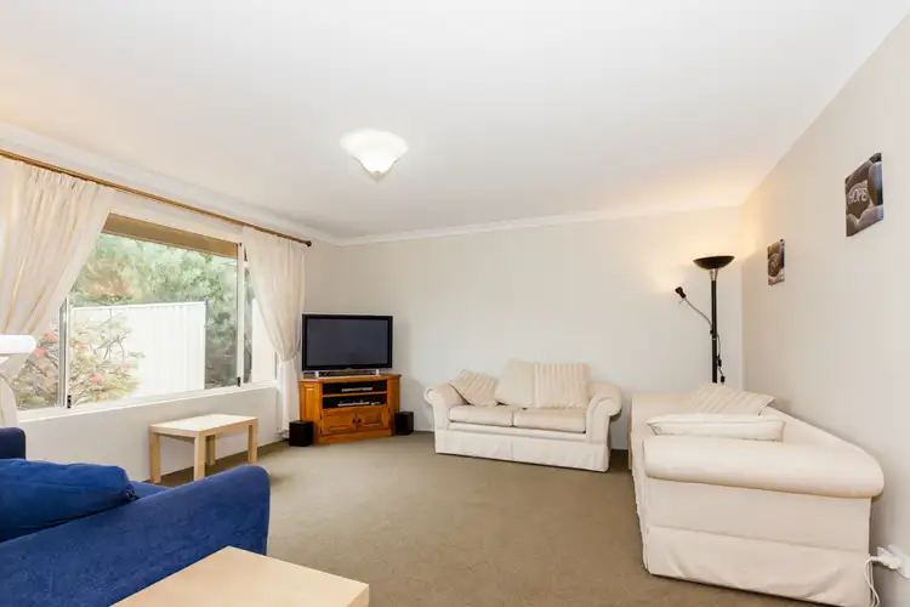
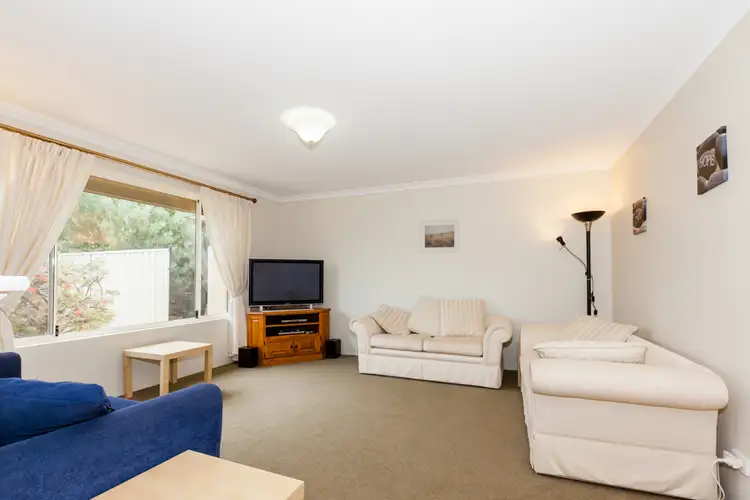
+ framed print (439, 236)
